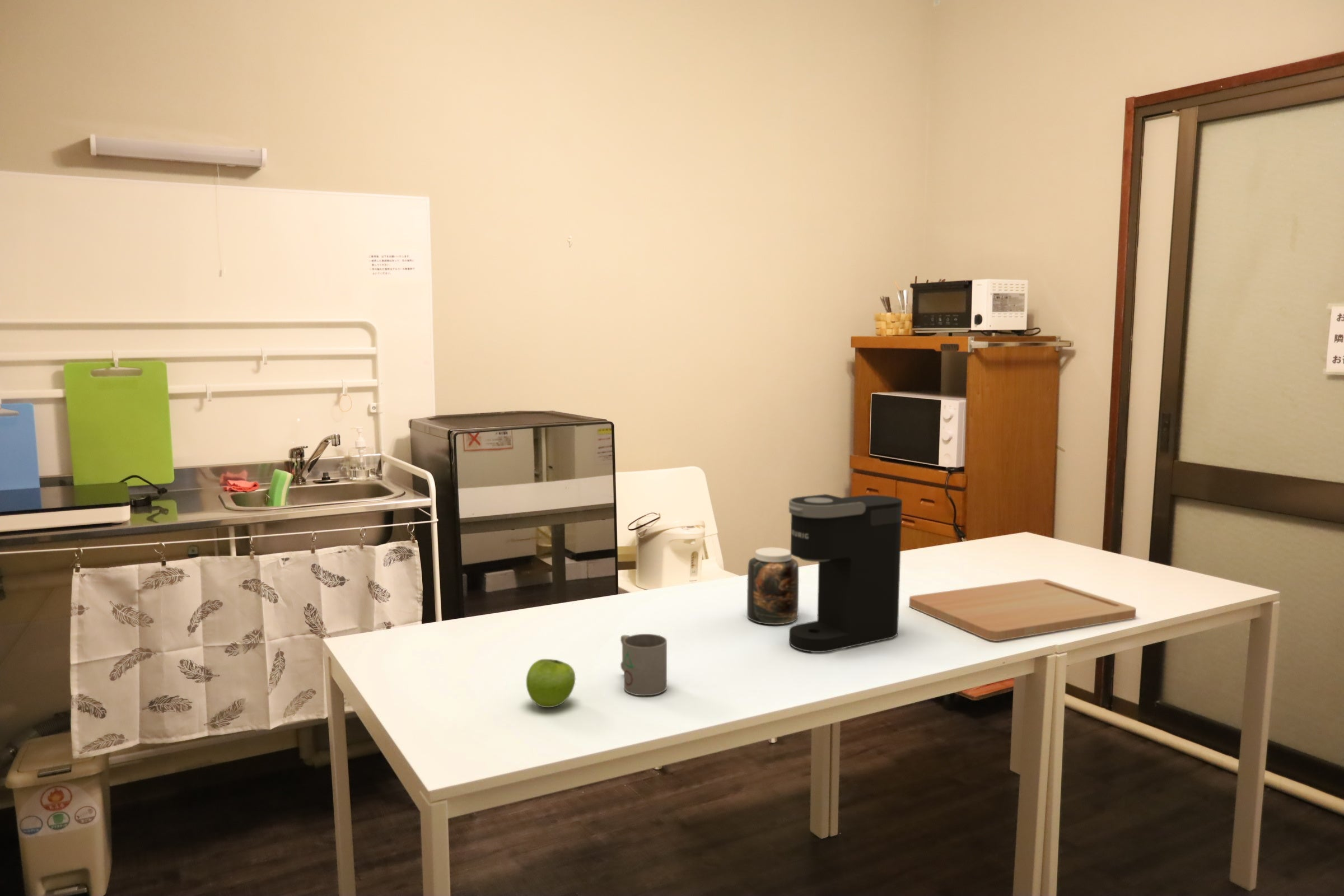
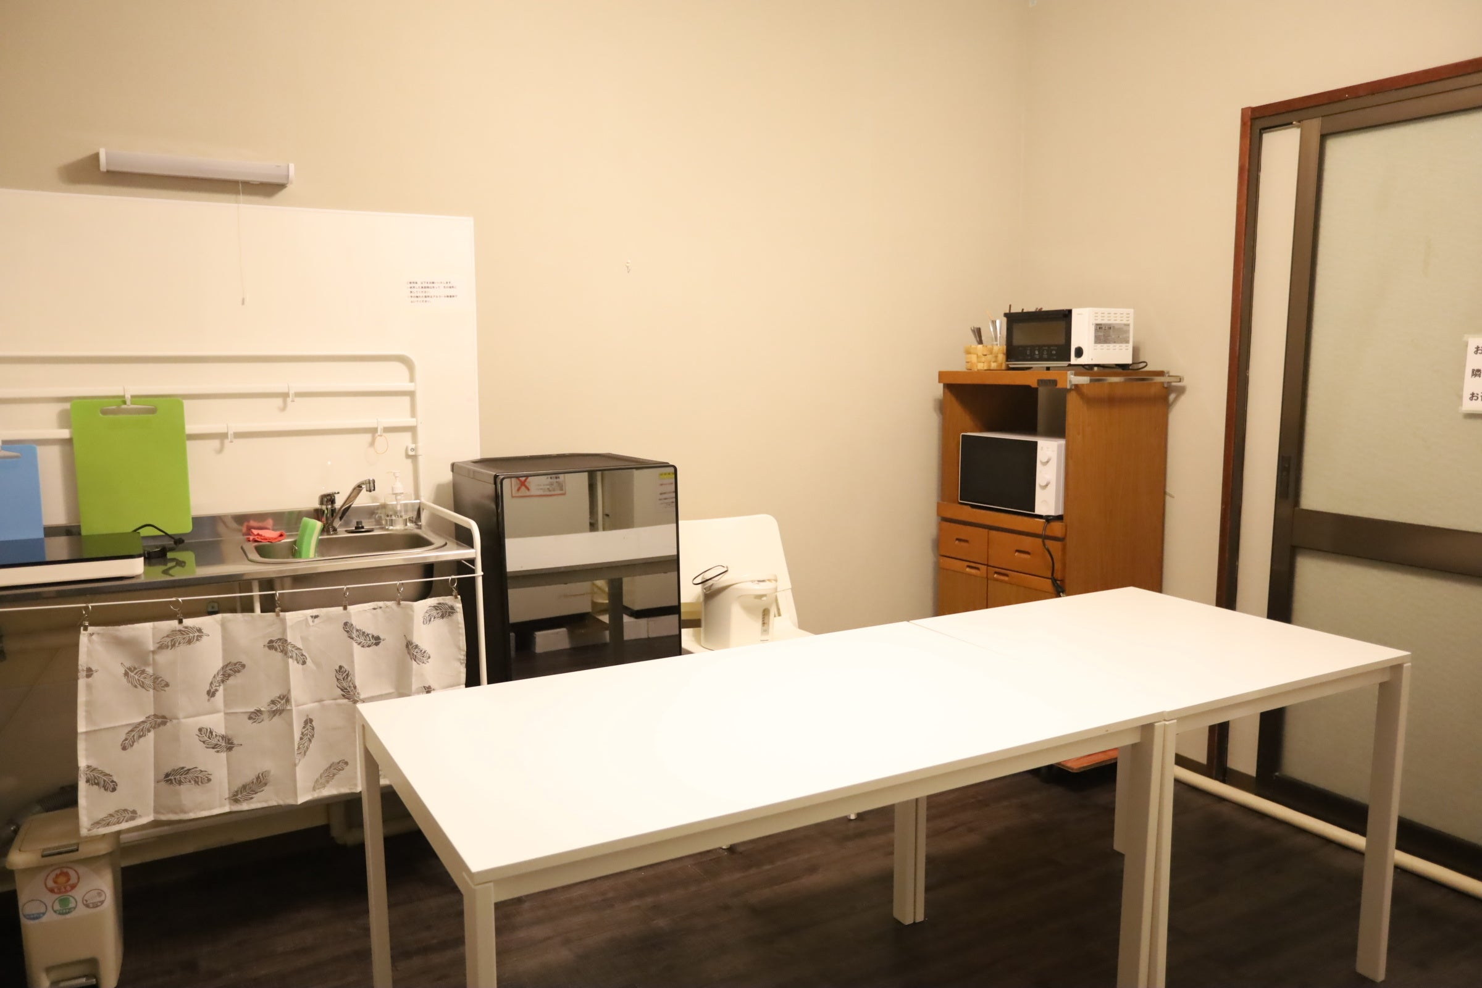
- mug (638, 661)
- cutting board (1020, 606)
- jar (773, 584)
- fruit (550, 681)
- coffee maker (844, 568)
